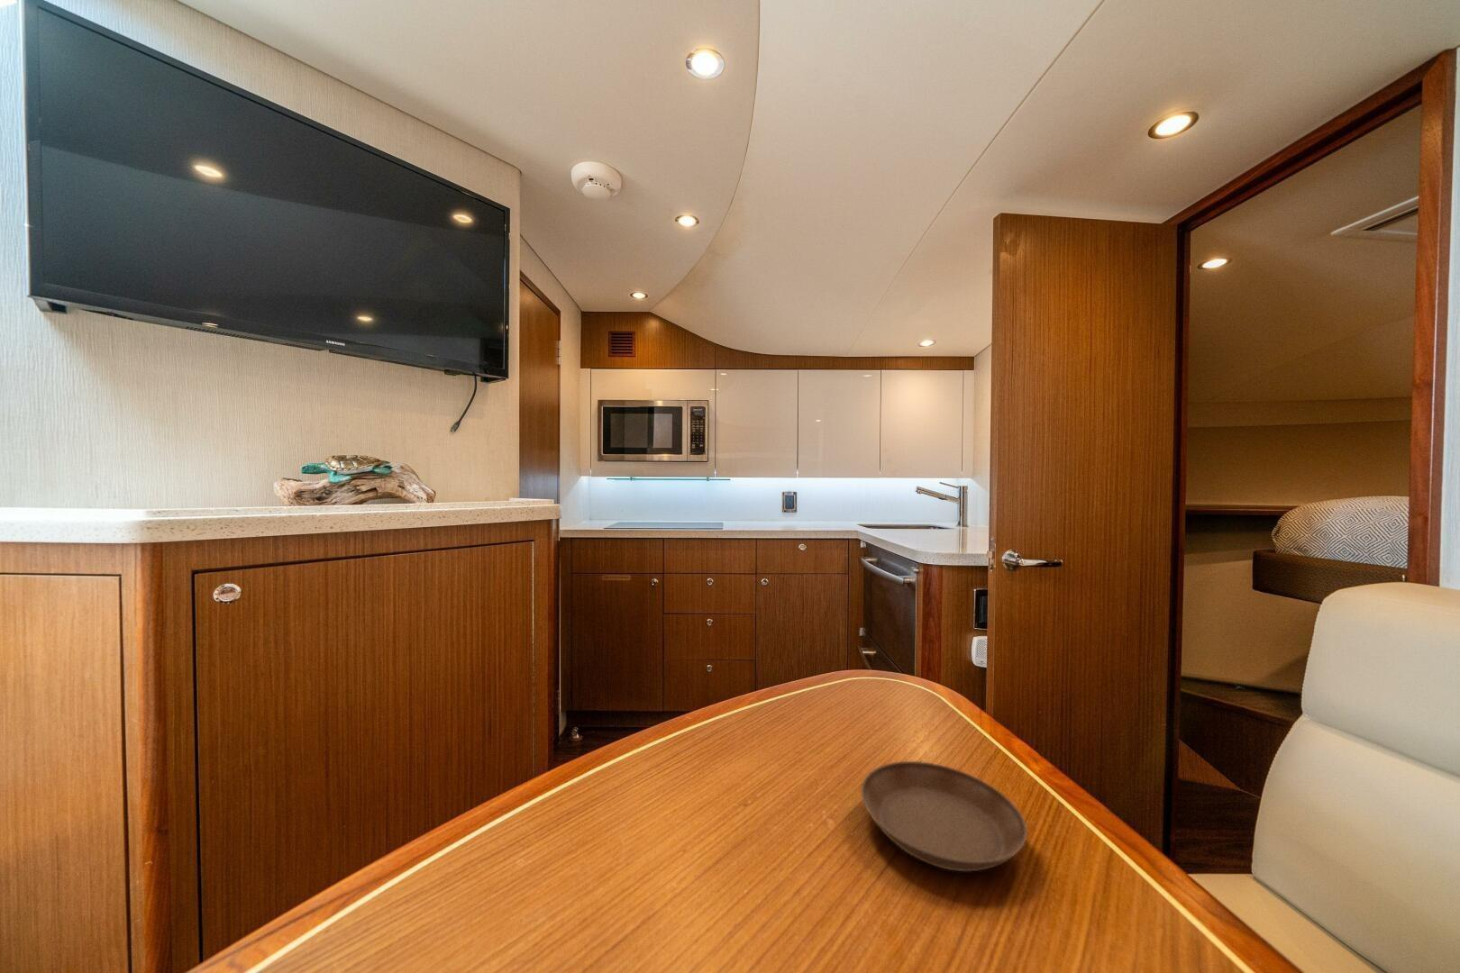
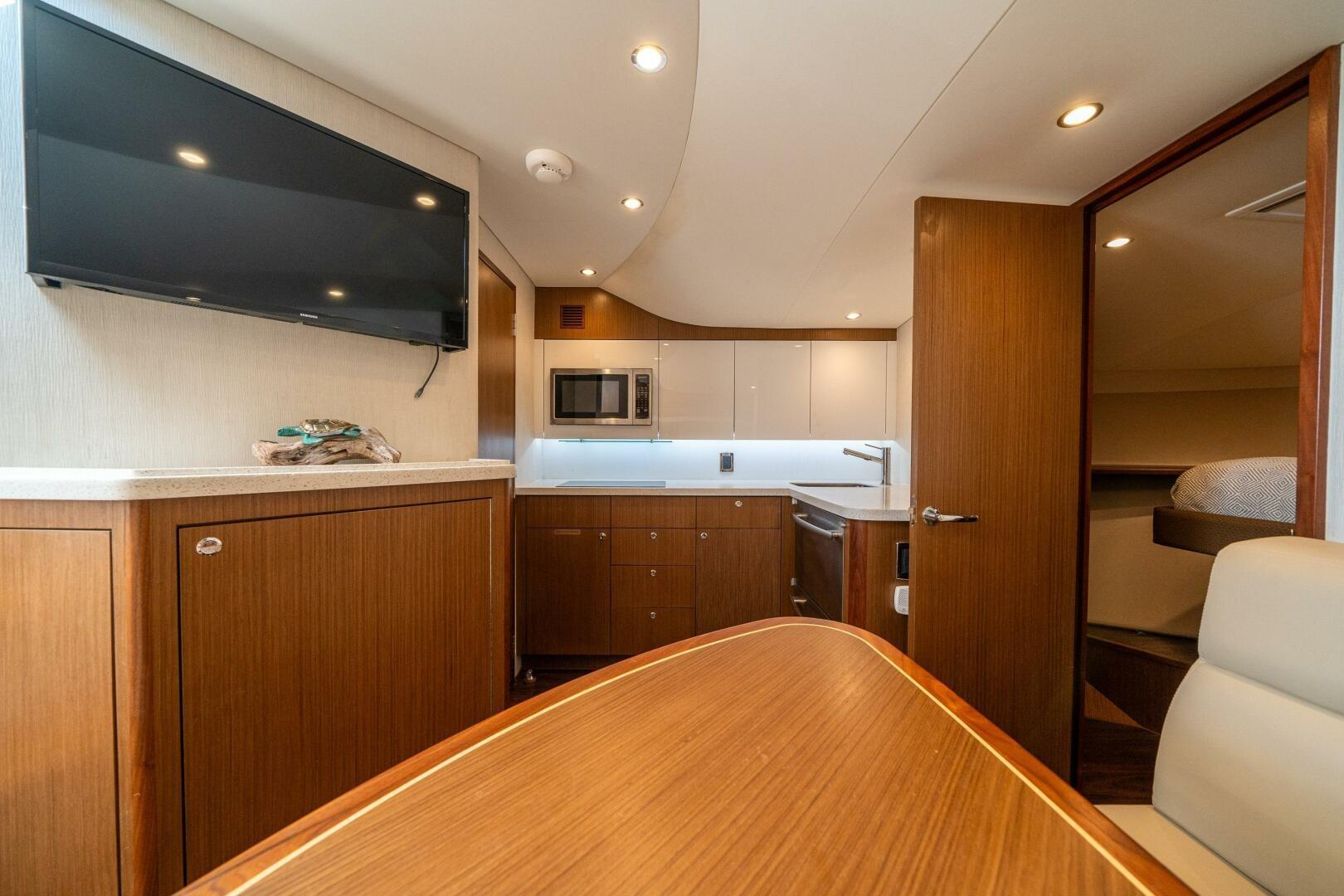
- saucer (939, 816)
